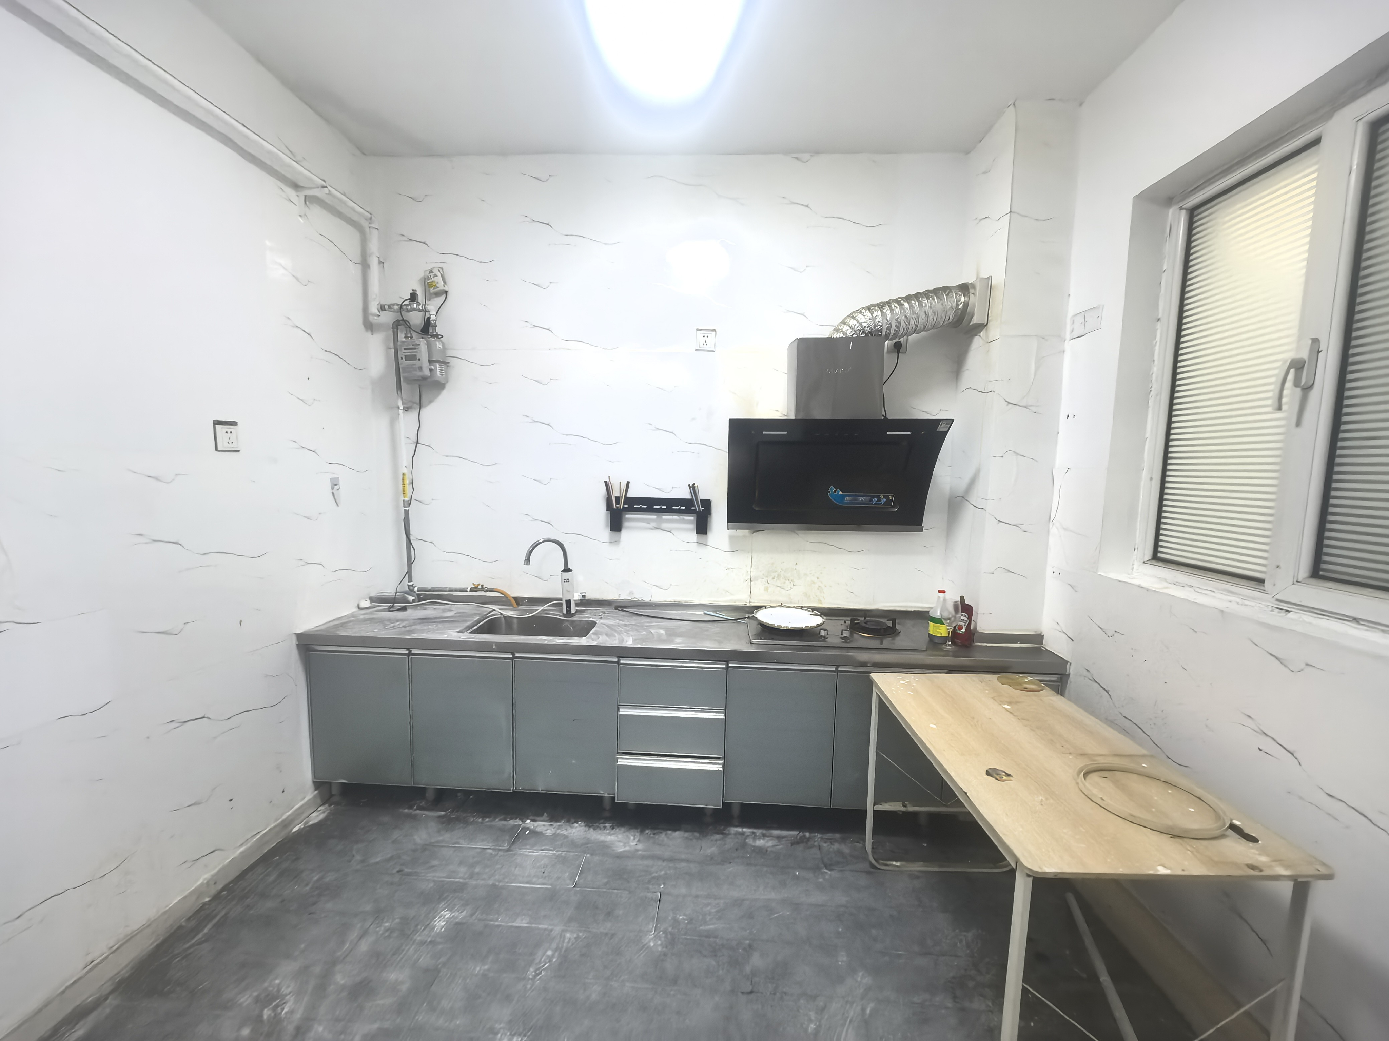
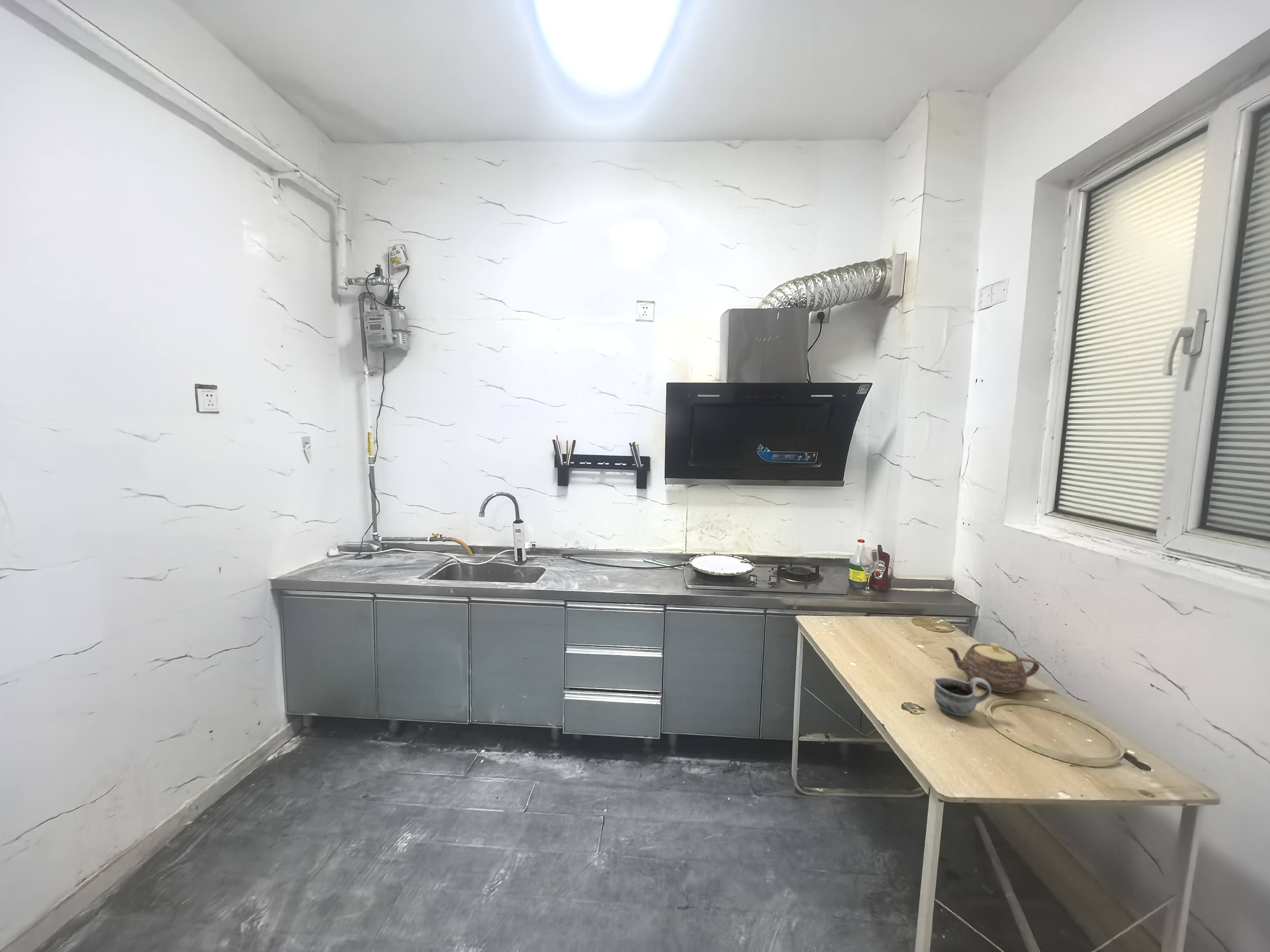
+ teapot (991, 663)
+ mug (961, 693)
